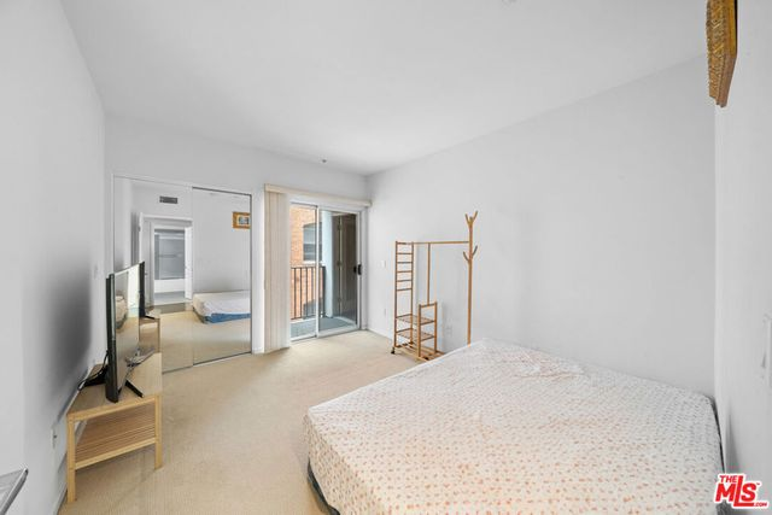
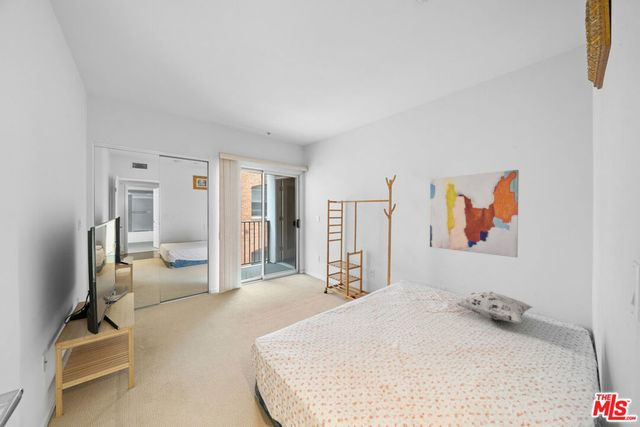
+ decorative pillow (493, 305)
+ wall art (468, 213)
